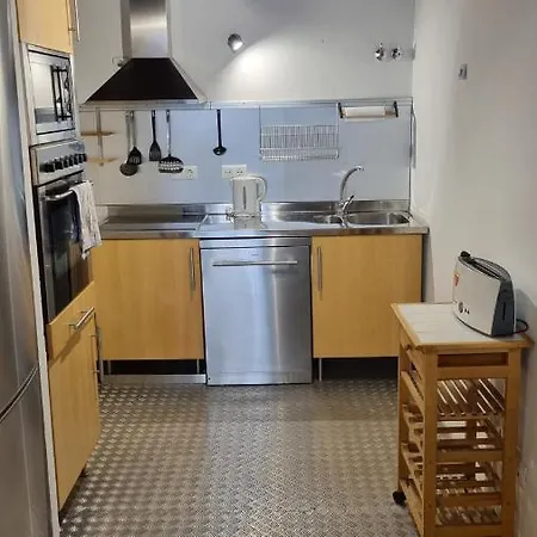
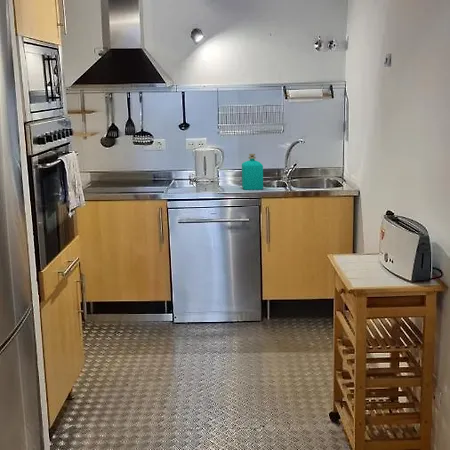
+ soap bottle (252, 171)
